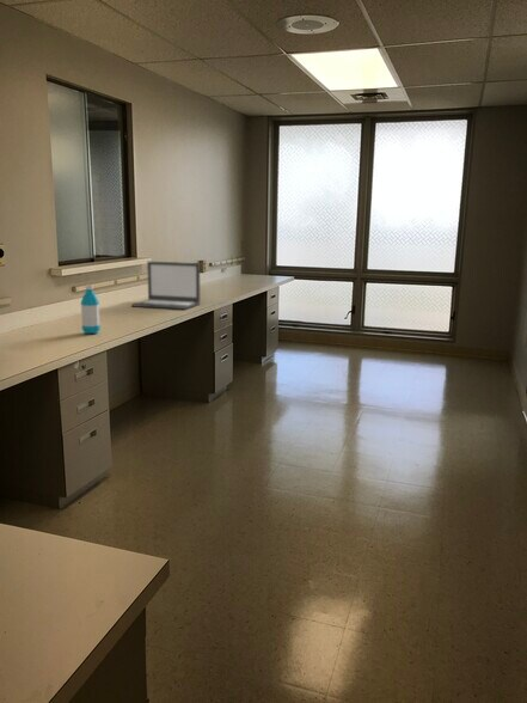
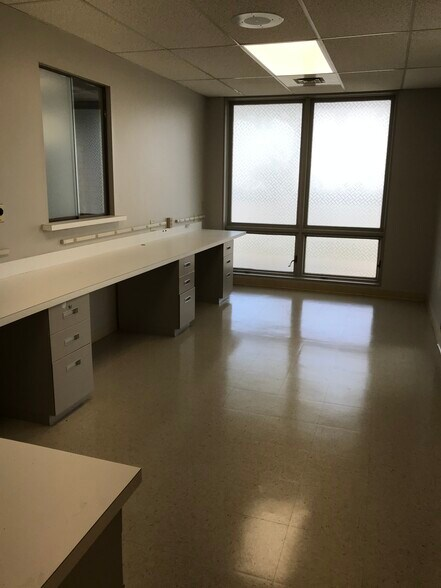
- laptop (166, 285)
- water bottle (90, 308)
